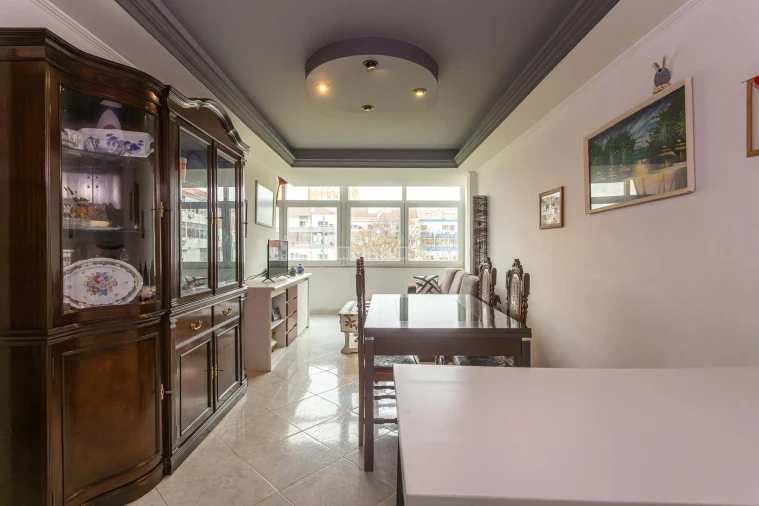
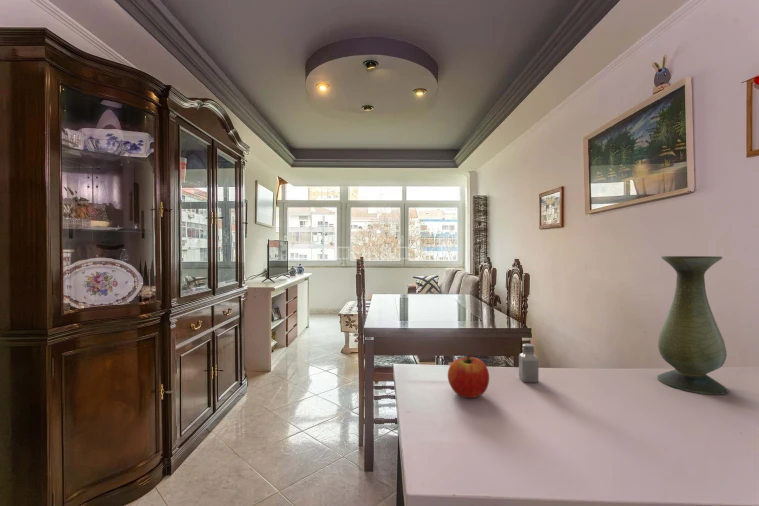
+ apple (468, 374)
+ saltshaker (528, 362)
+ vase (690, 320)
